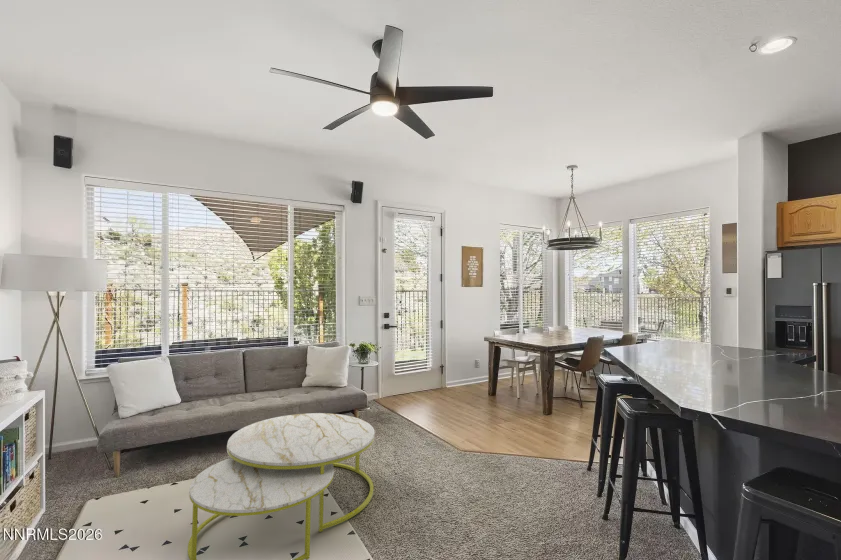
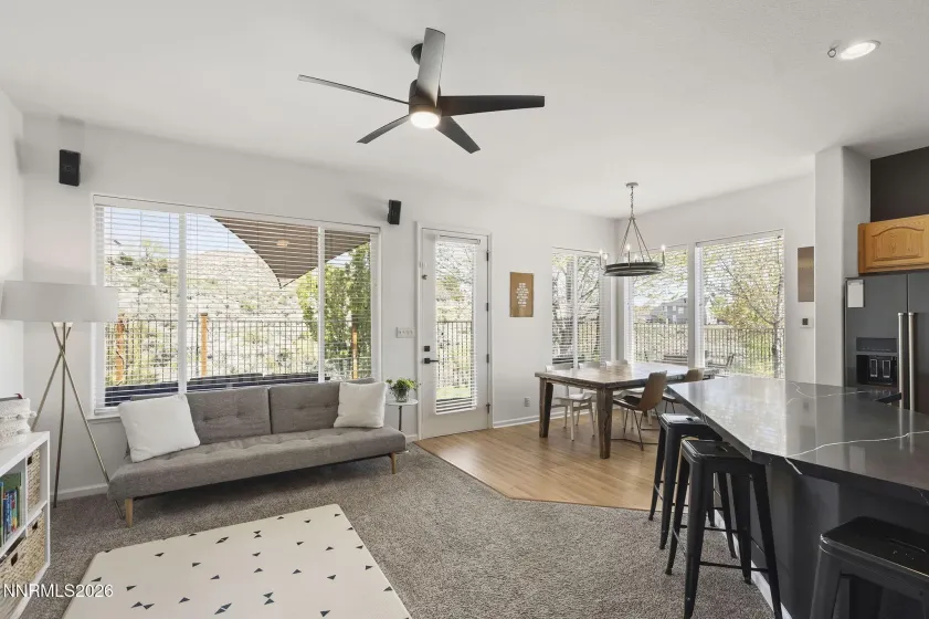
- coffee table (294, 474)
